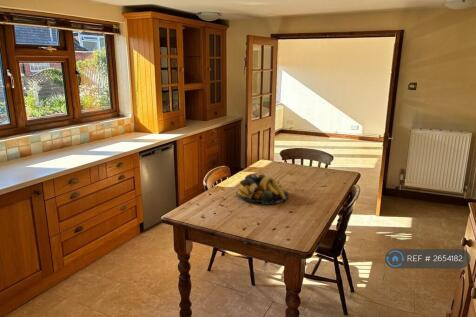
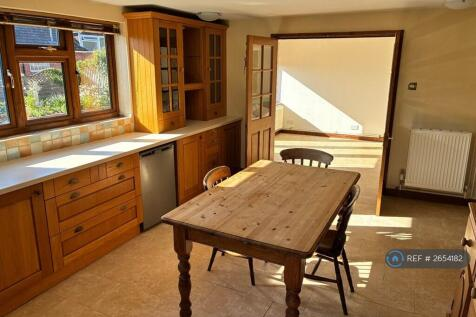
- fruit bowl (262, 185)
